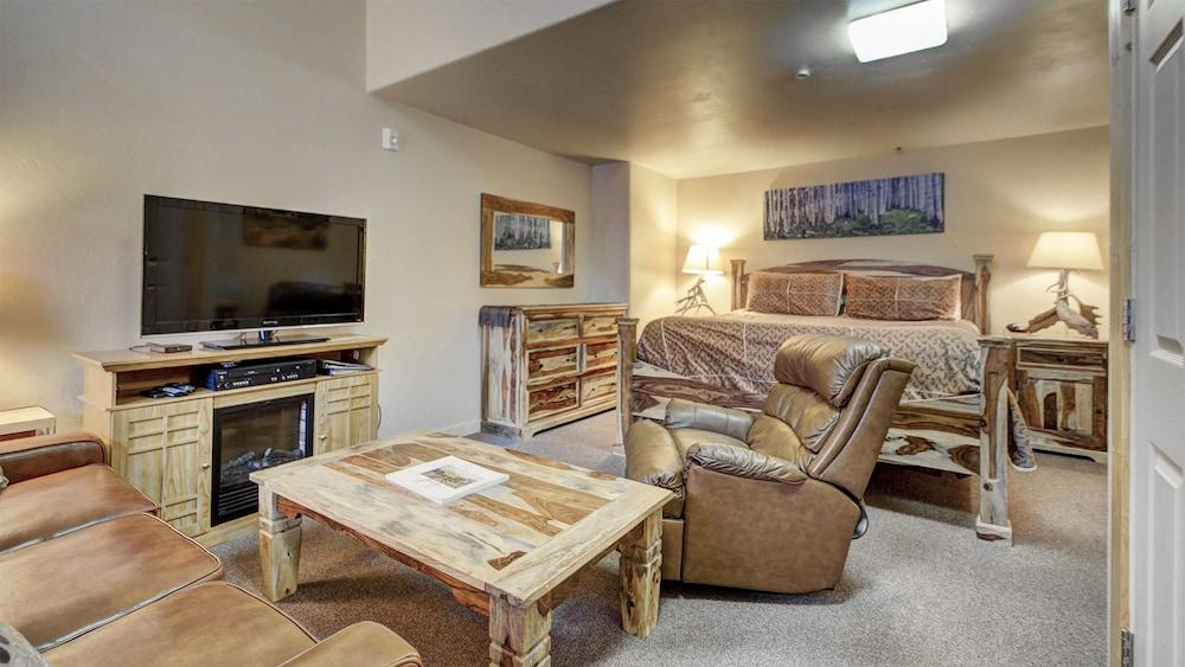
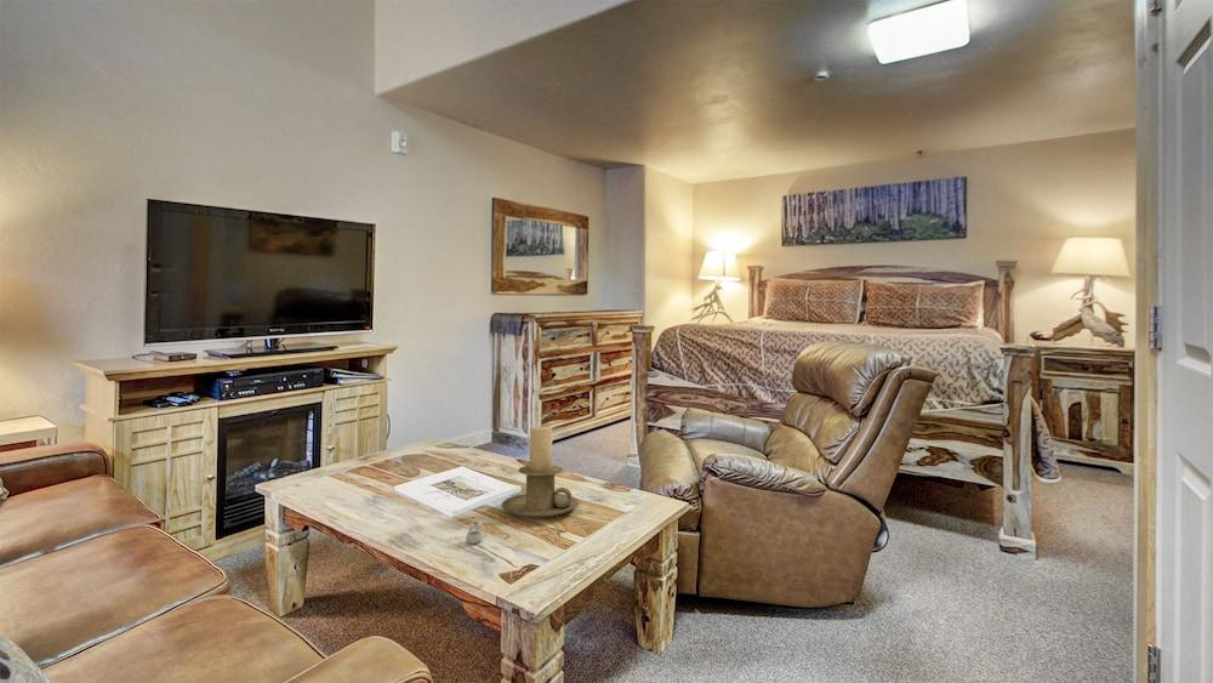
+ candle holder (540, 467)
+ cup (467, 533)
